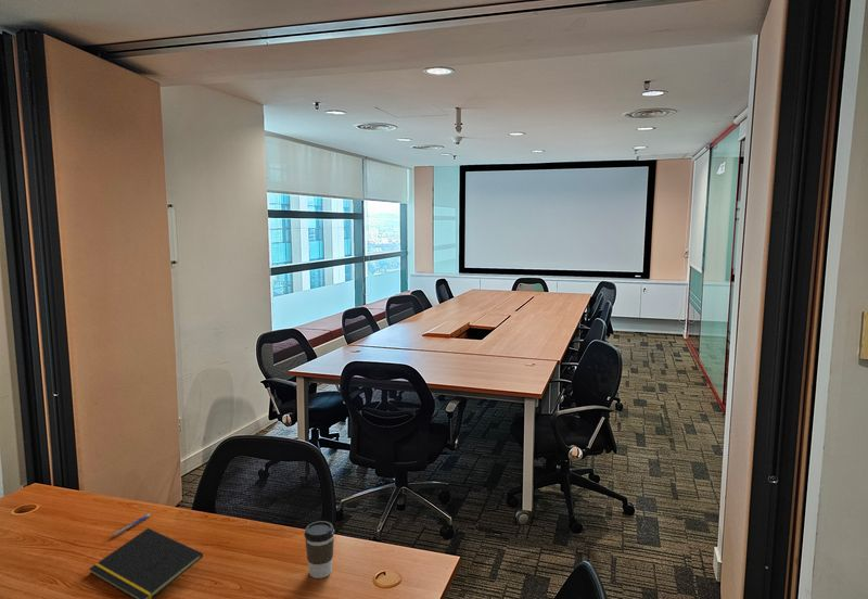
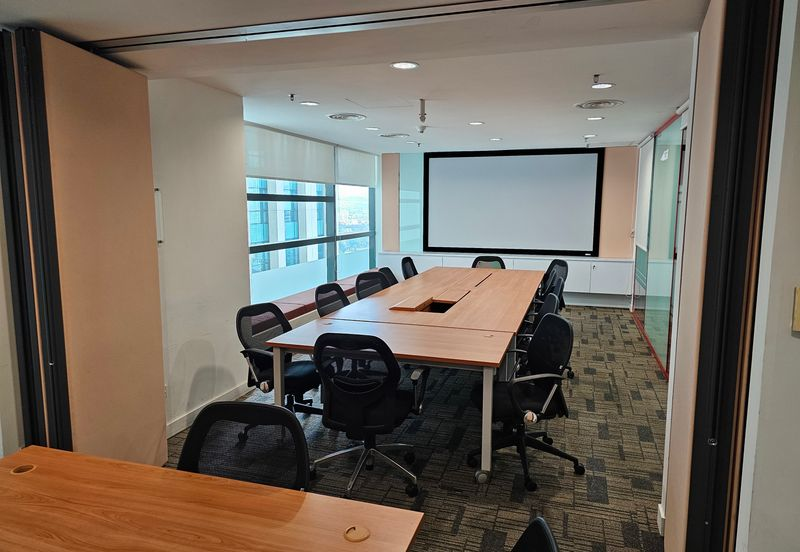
- pen (131, 524)
- notepad (145, 562)
- coffee cup (319, 549)
